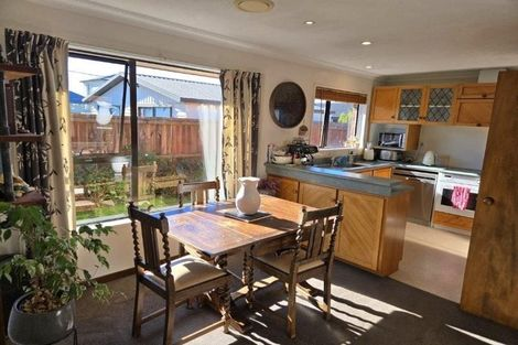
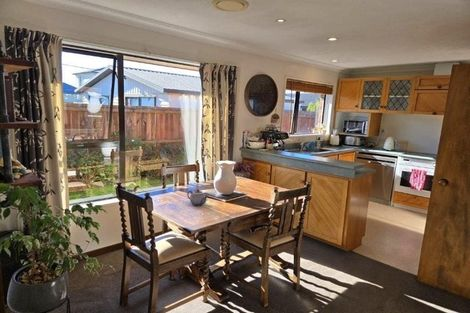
+ teapot (197, 196)
